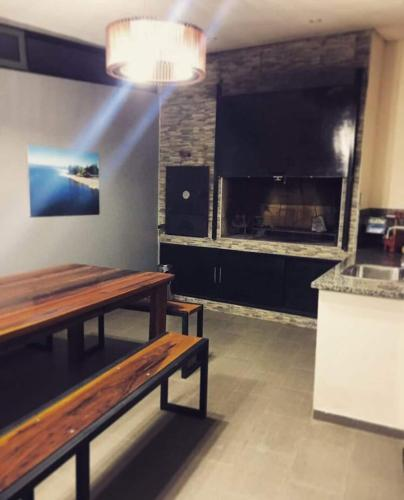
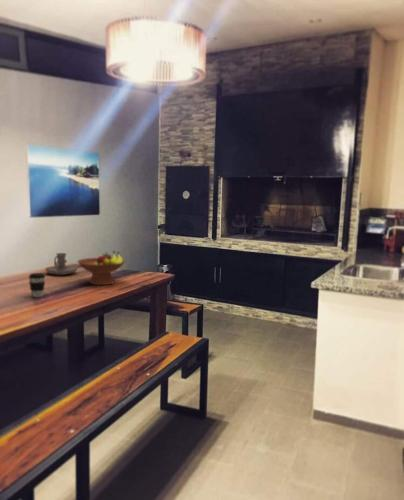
+ fruit bowl (101, 267)
+ coffee cup (37, 285)
+ candle holder (60, 263)
